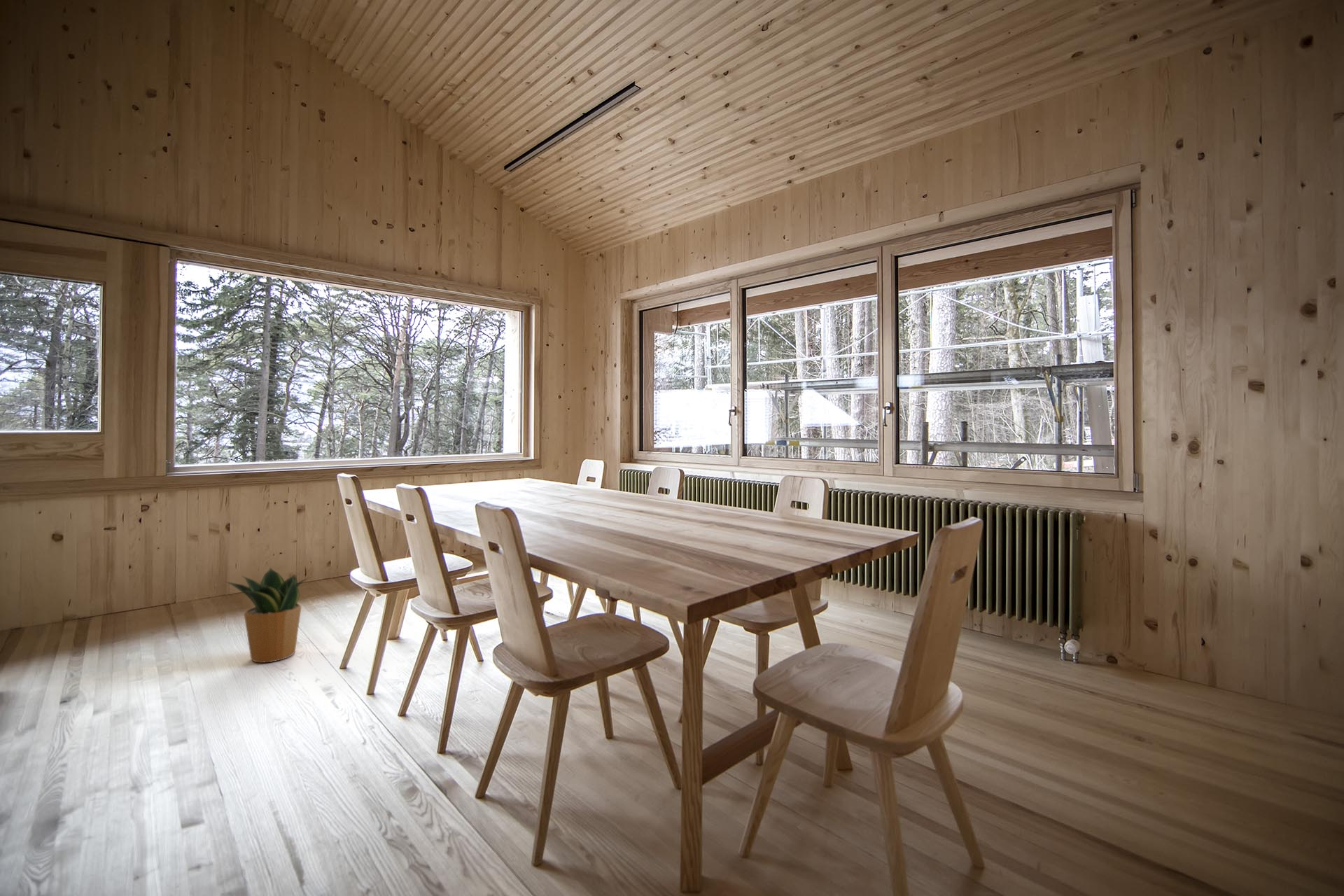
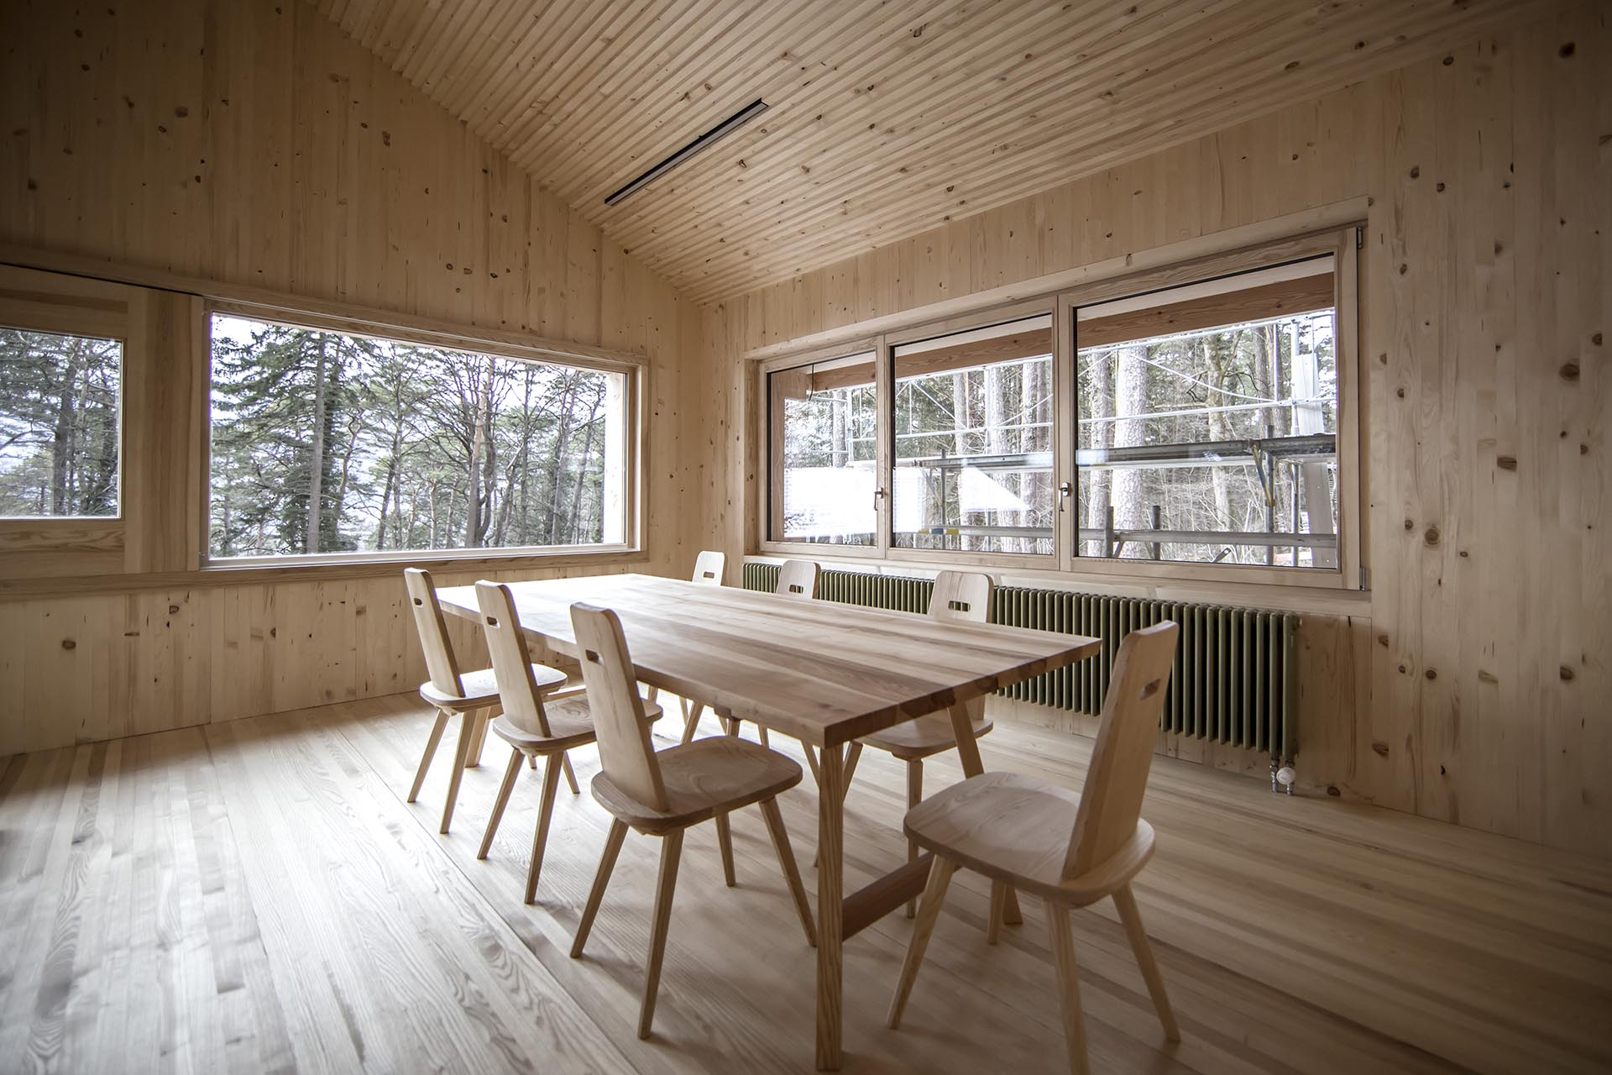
- potted plant (267, 615)
